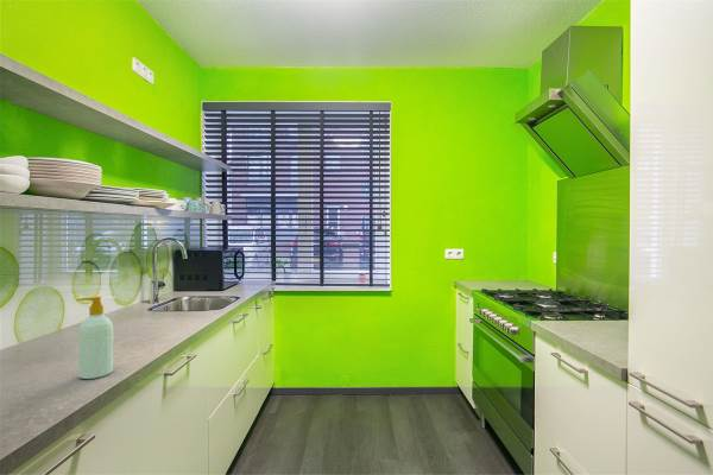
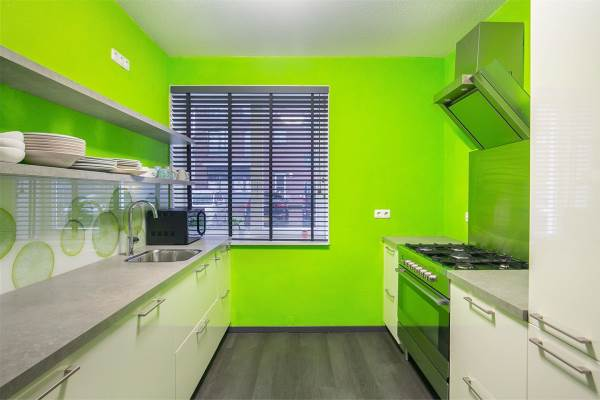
- soap bottle (94, 335)
